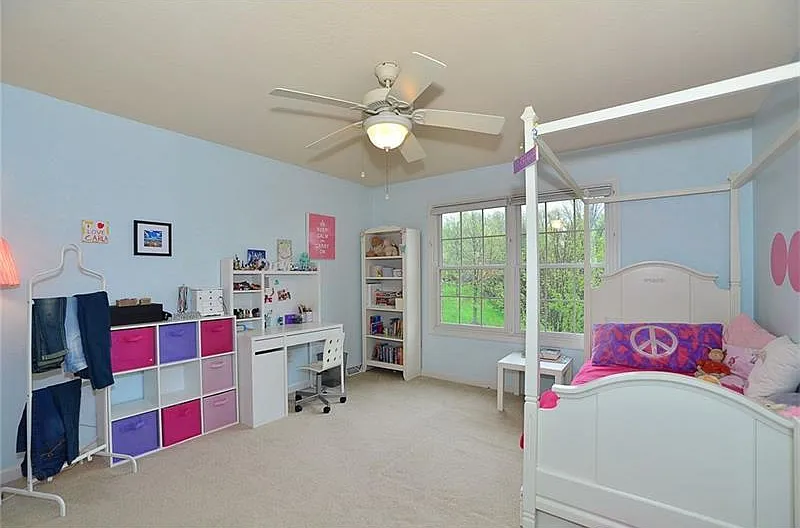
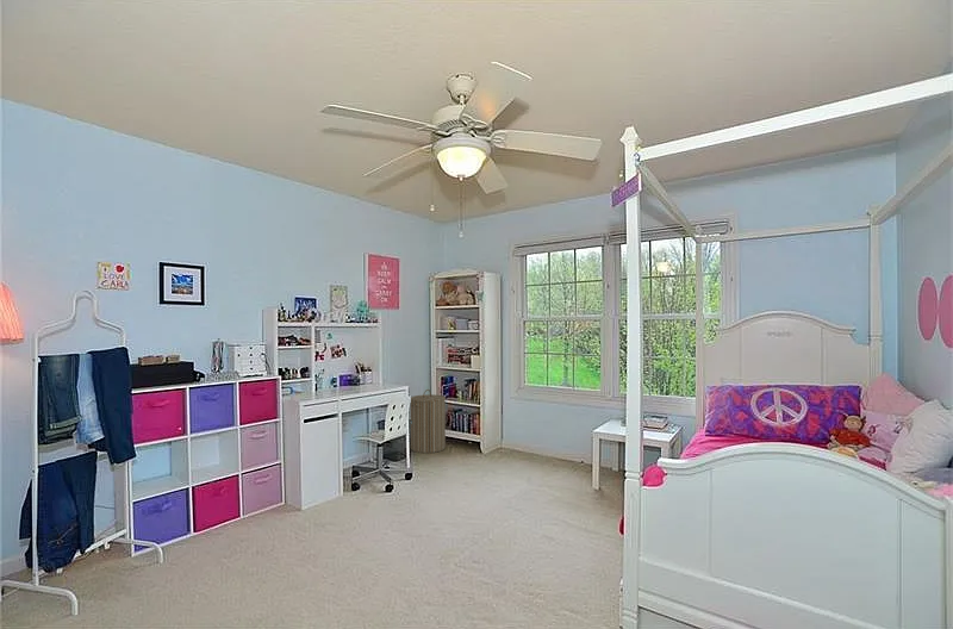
+ laundry hamper (428, 418)
